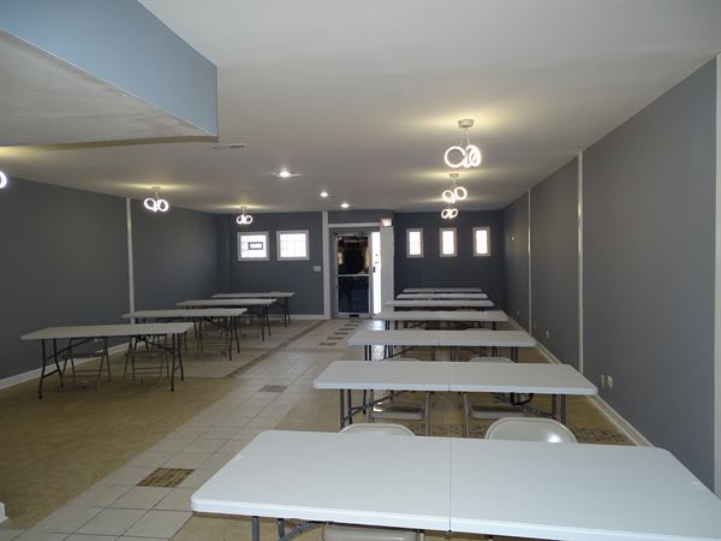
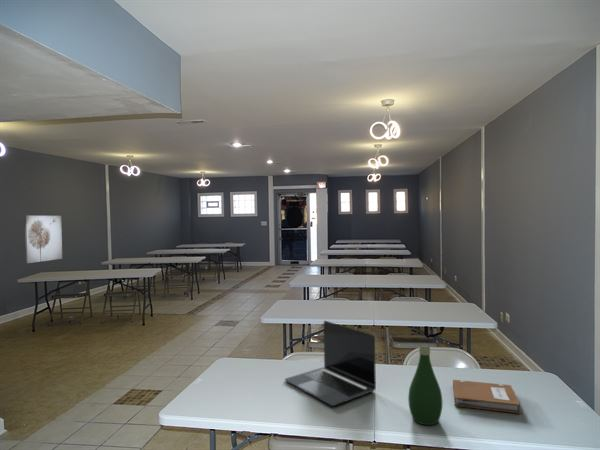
+ bottle (425, 382)
+ laptop (328, 359)
+ wall art (44, 238)
+ notebook (485, 394)
